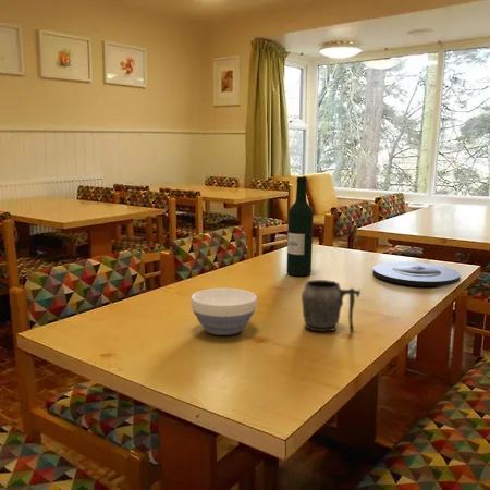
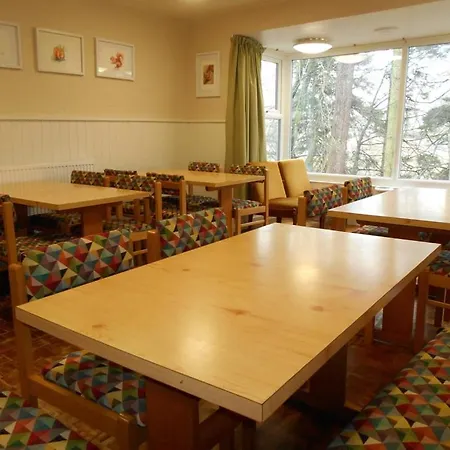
- bowl (223, 313)
- wine bottle (299, 225)
- plate (415, 269)
- mug (330, 306)
